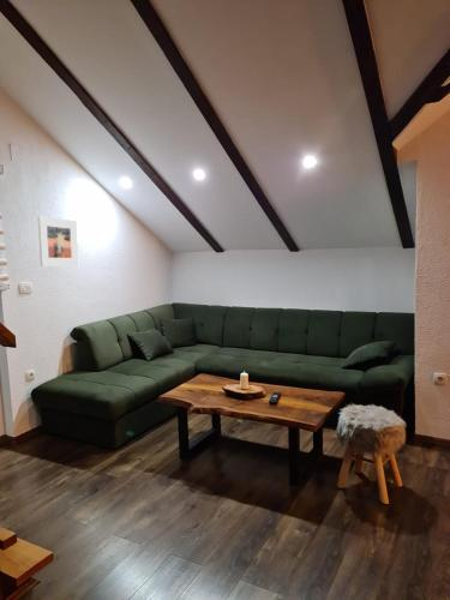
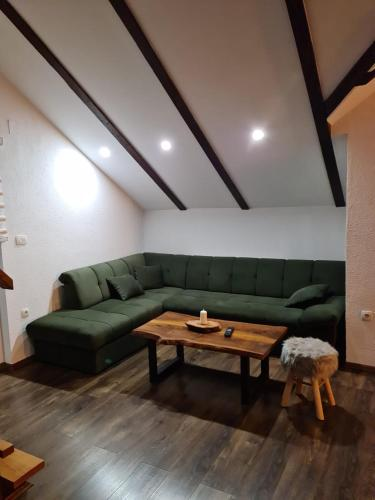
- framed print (59, 242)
